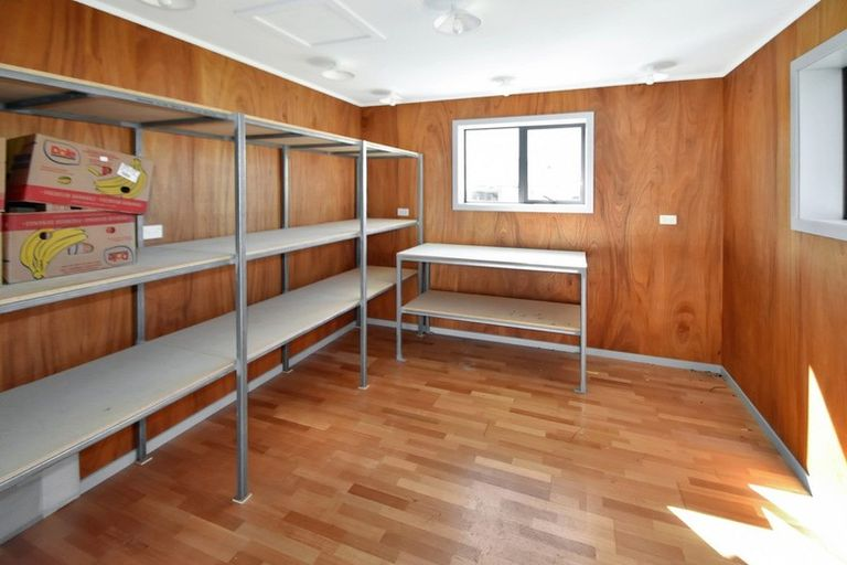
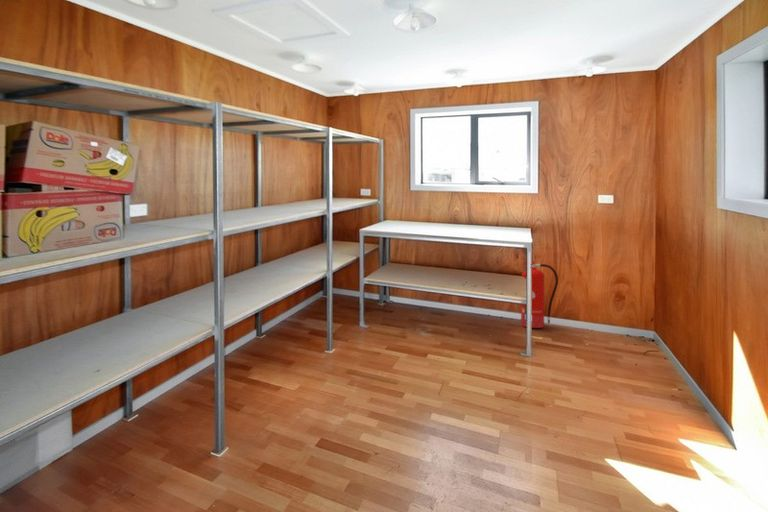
+ fire extinguisher (539, 292)
